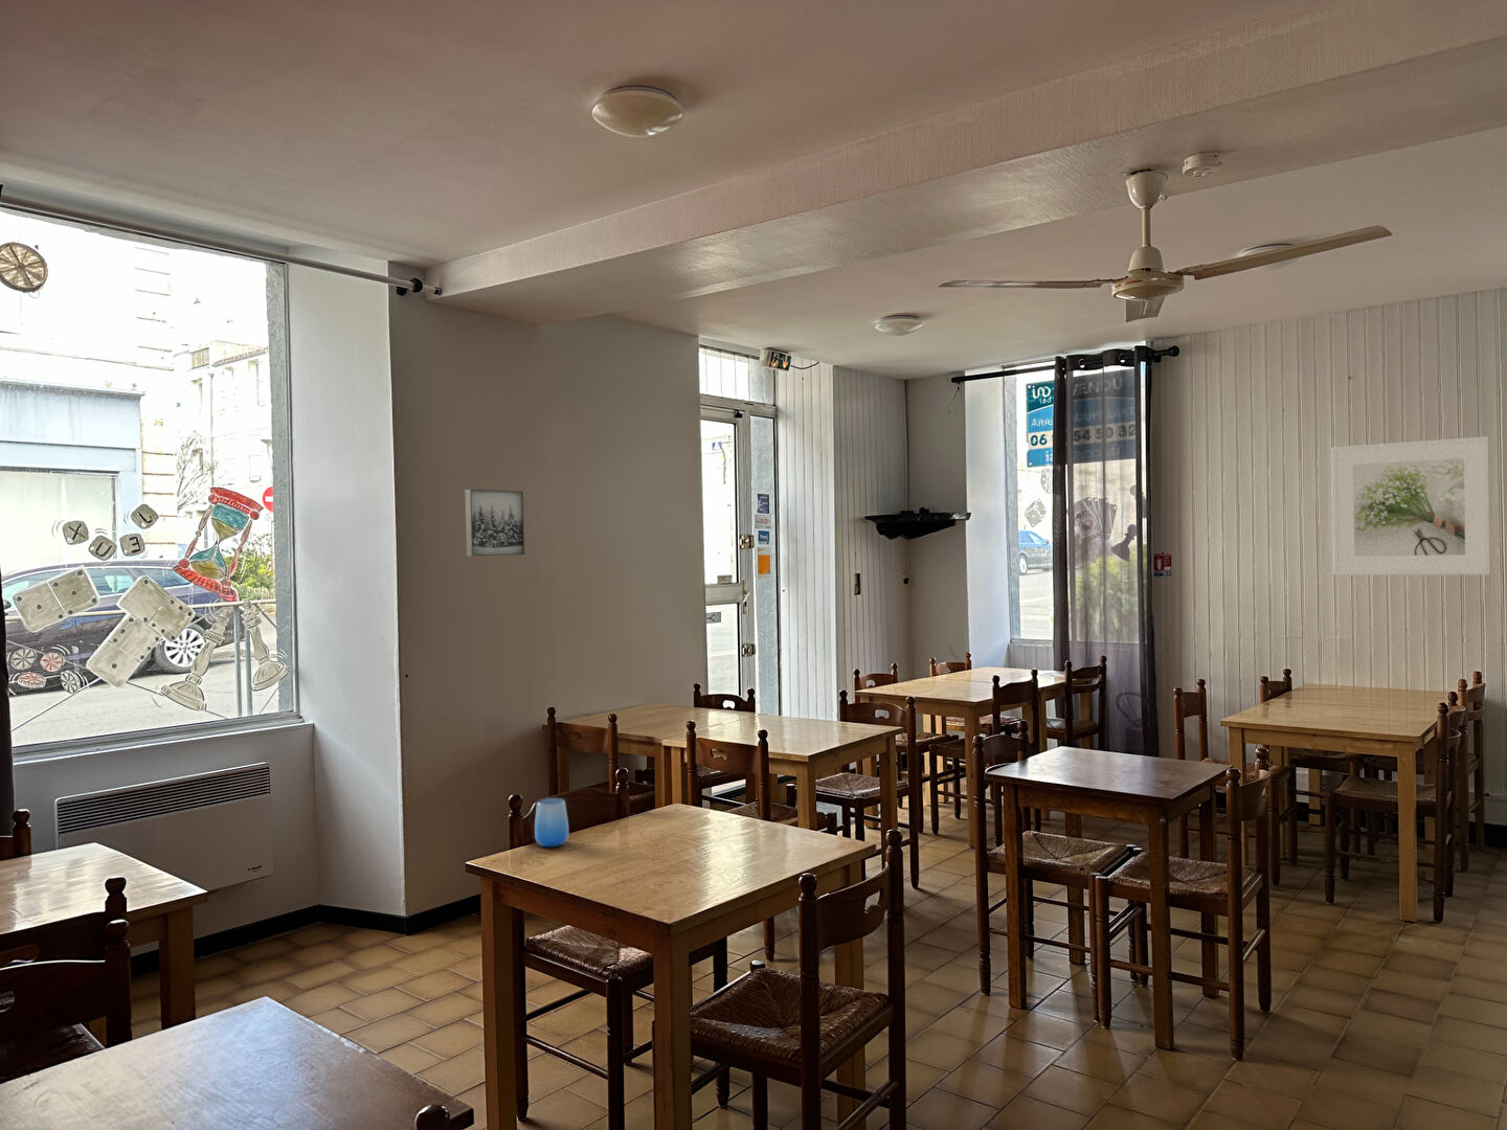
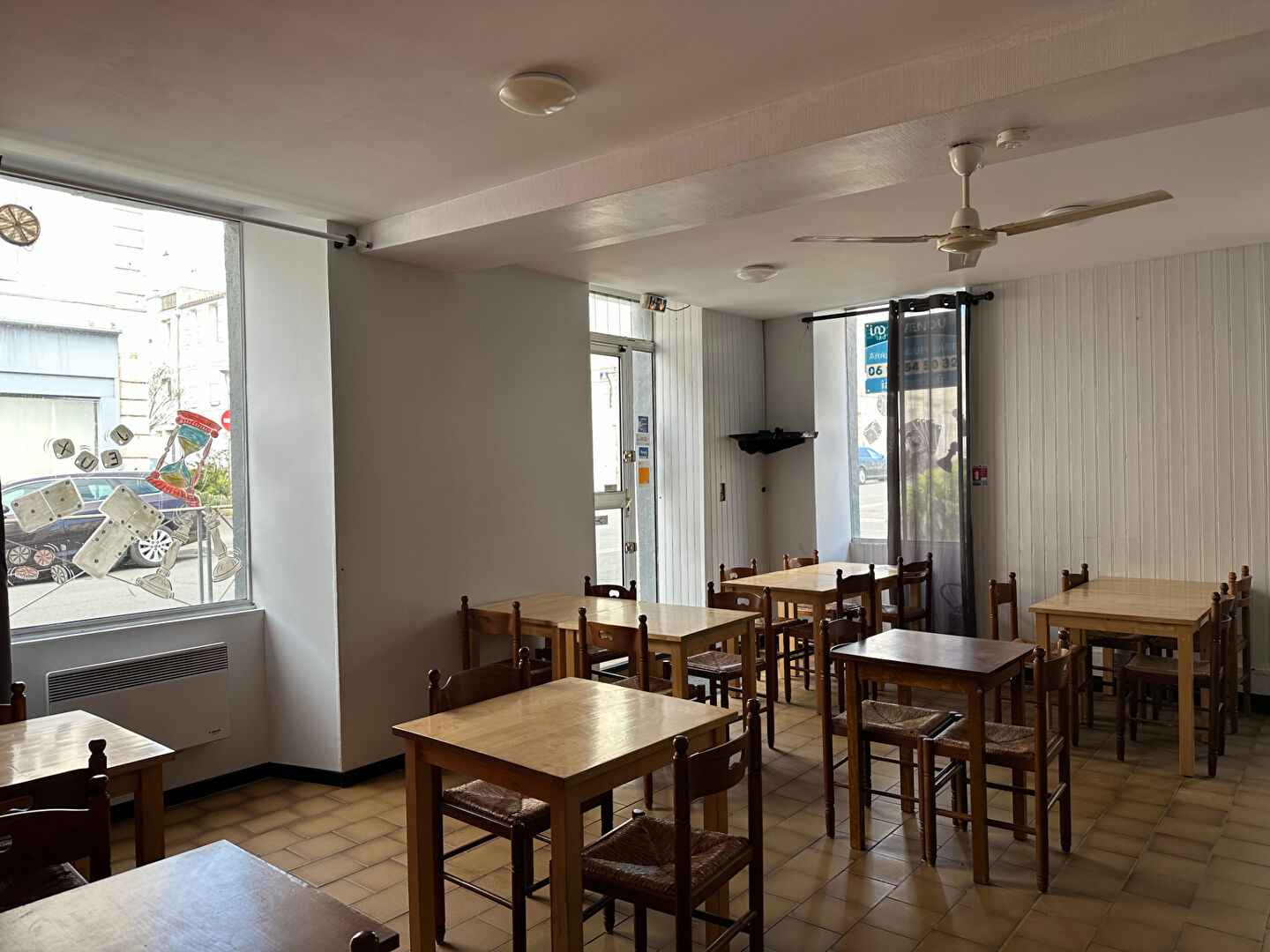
- wall art (495, 522)
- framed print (1407, 508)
- cup (551, 821)
